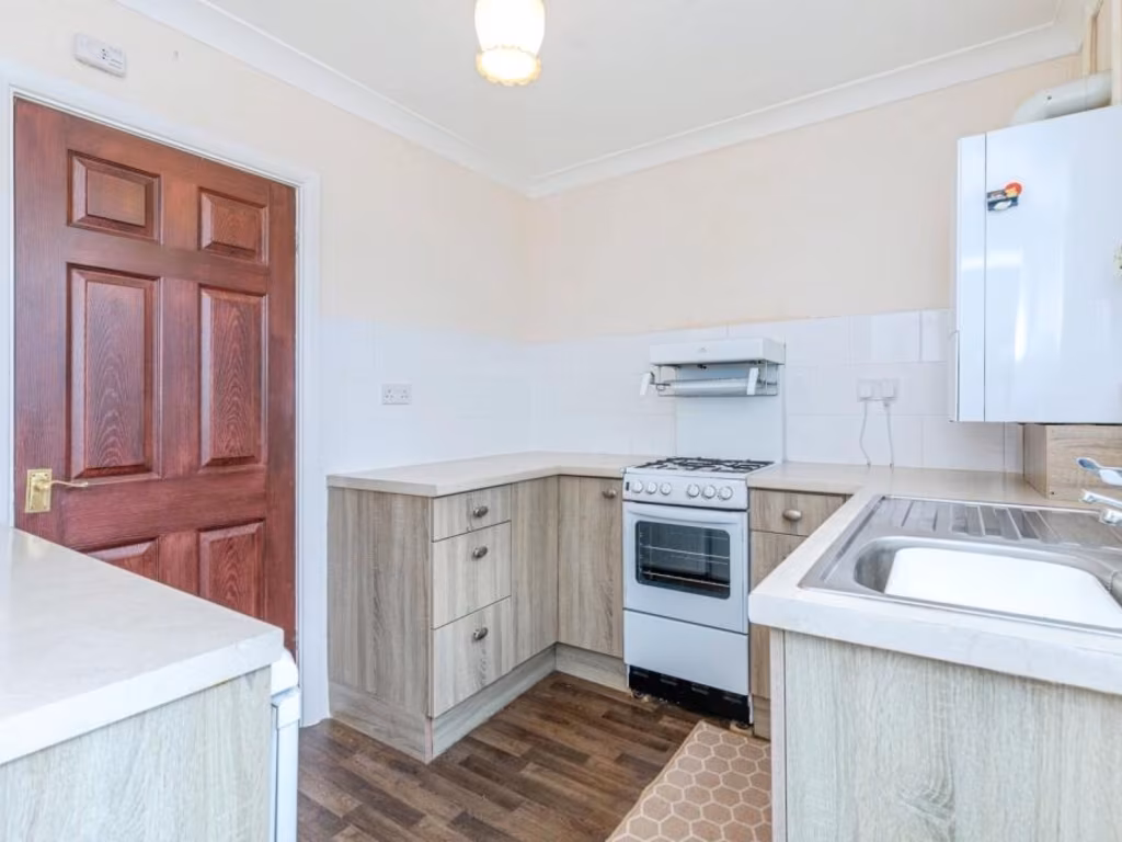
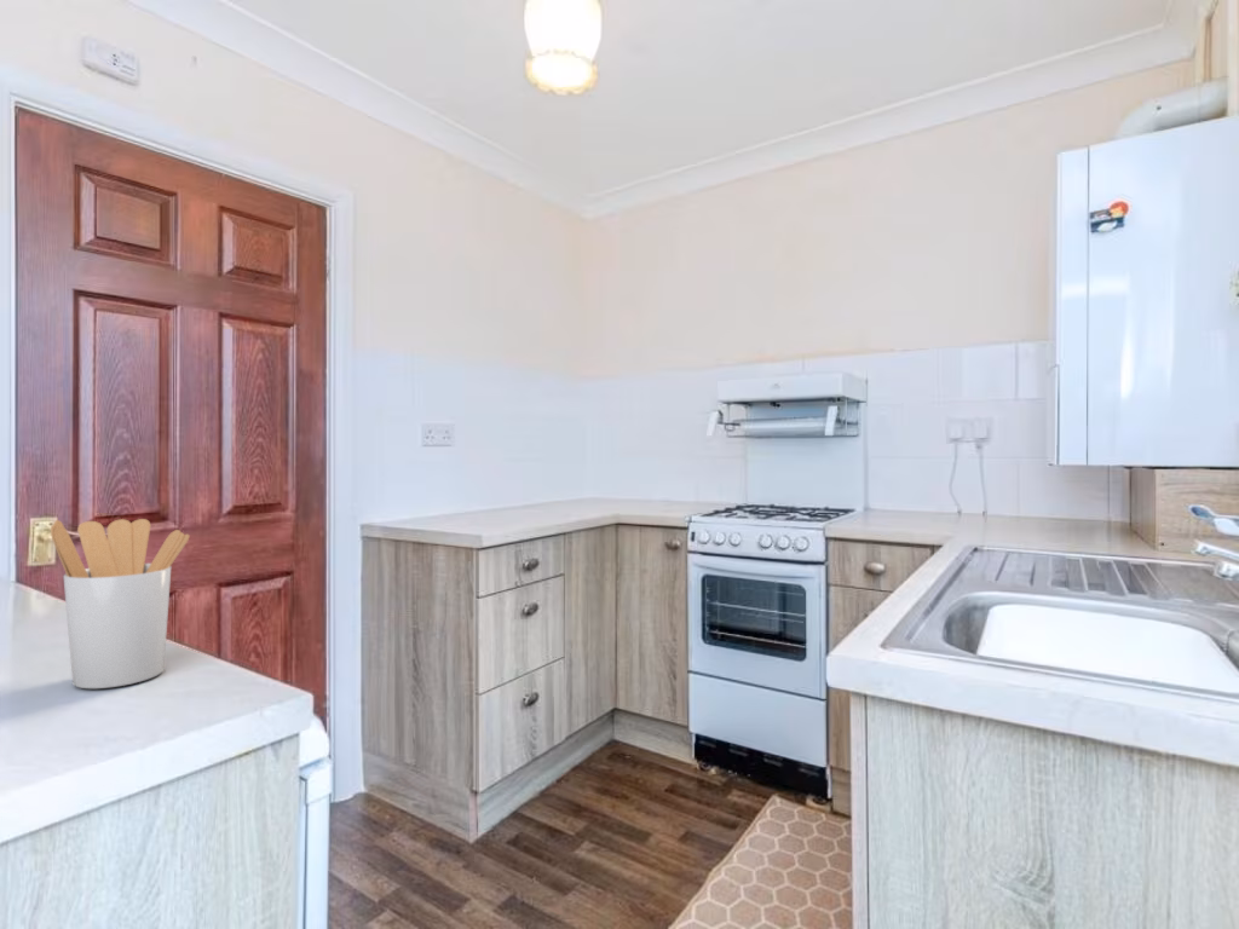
+ utensil holder (117, 593)
